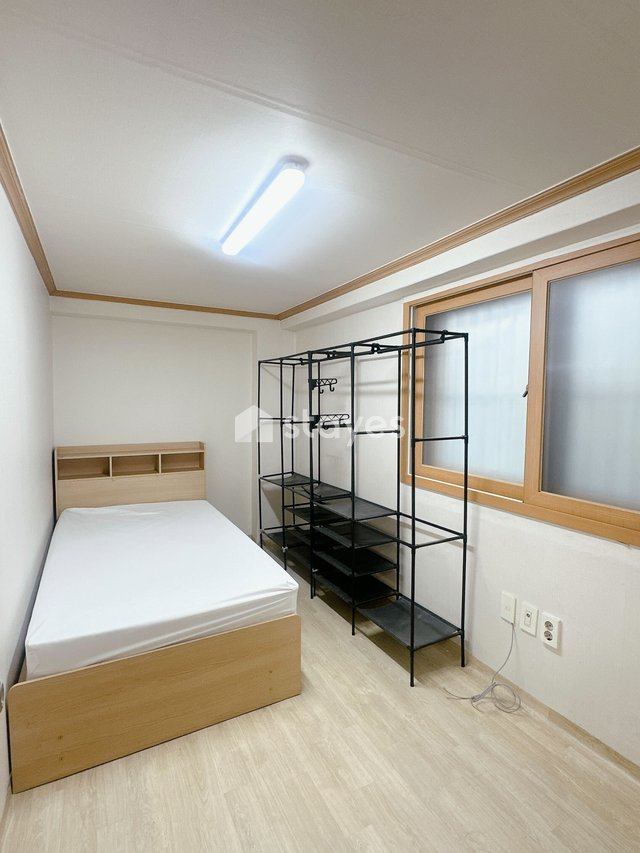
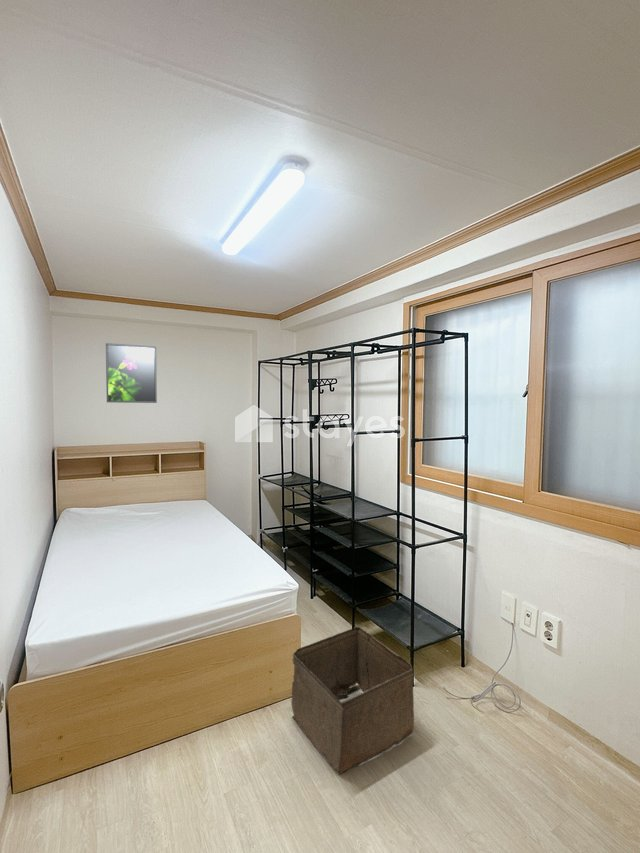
+ storage bin (348, 689)
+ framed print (131, 373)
